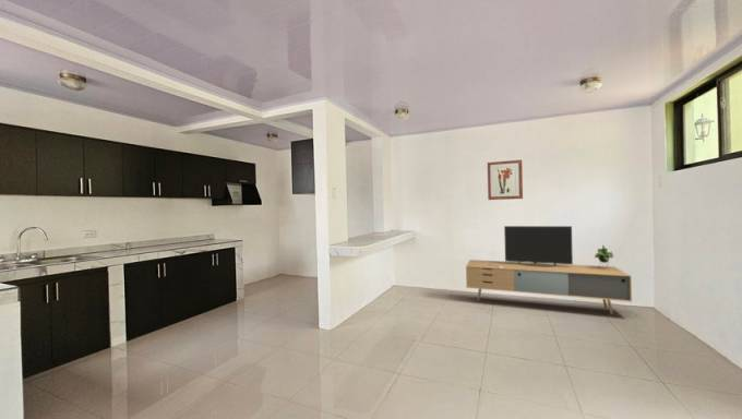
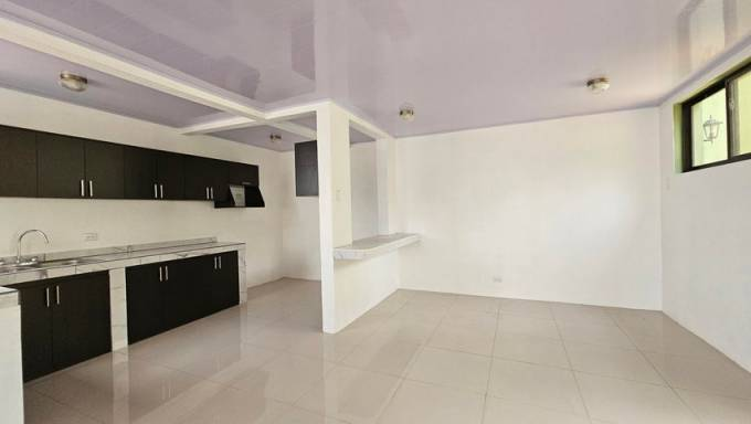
- wall art (504, 180)
- media console (537, 265)
